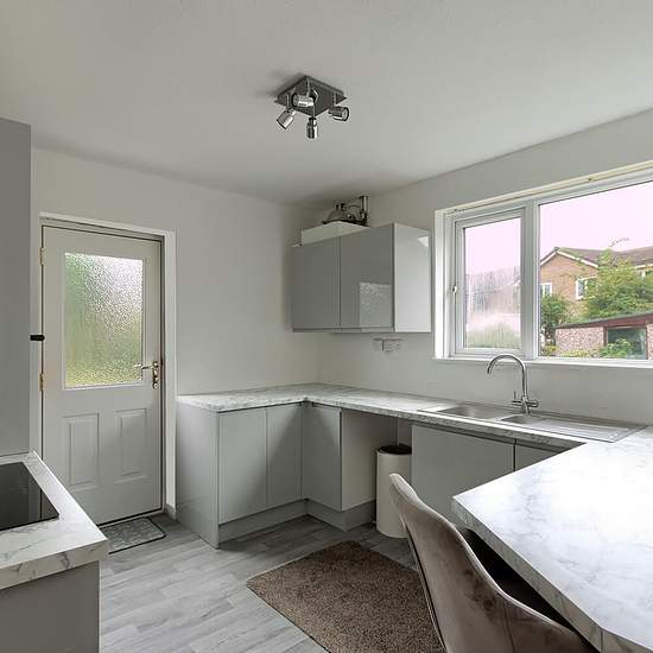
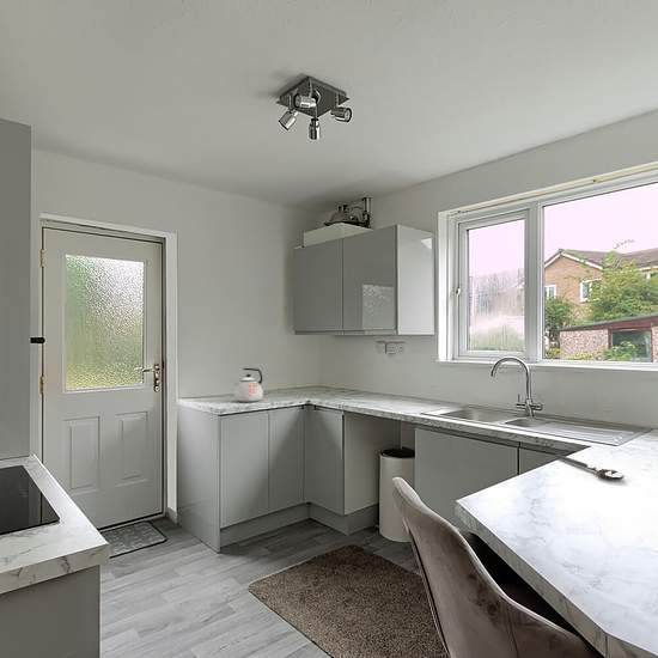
+ kettle (248, 384)
+ wooden spoon (585, 465)
